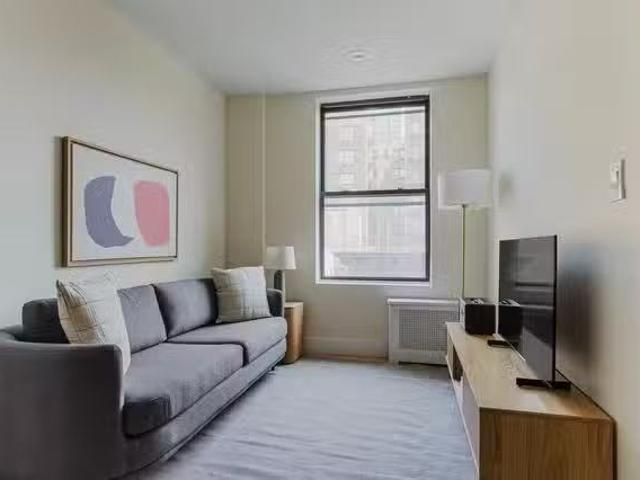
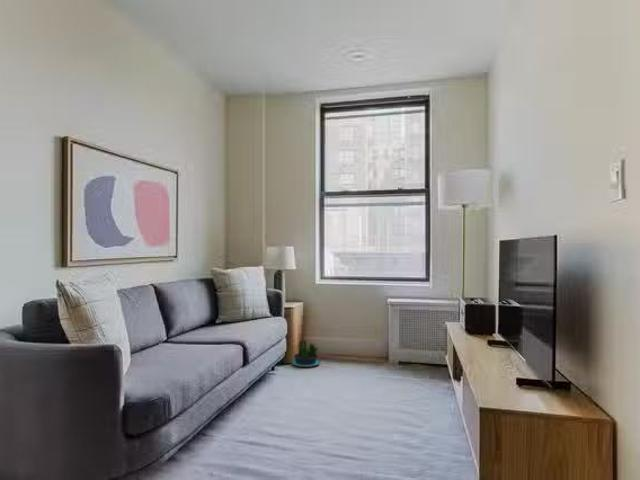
+ potted plant (307, 352)
